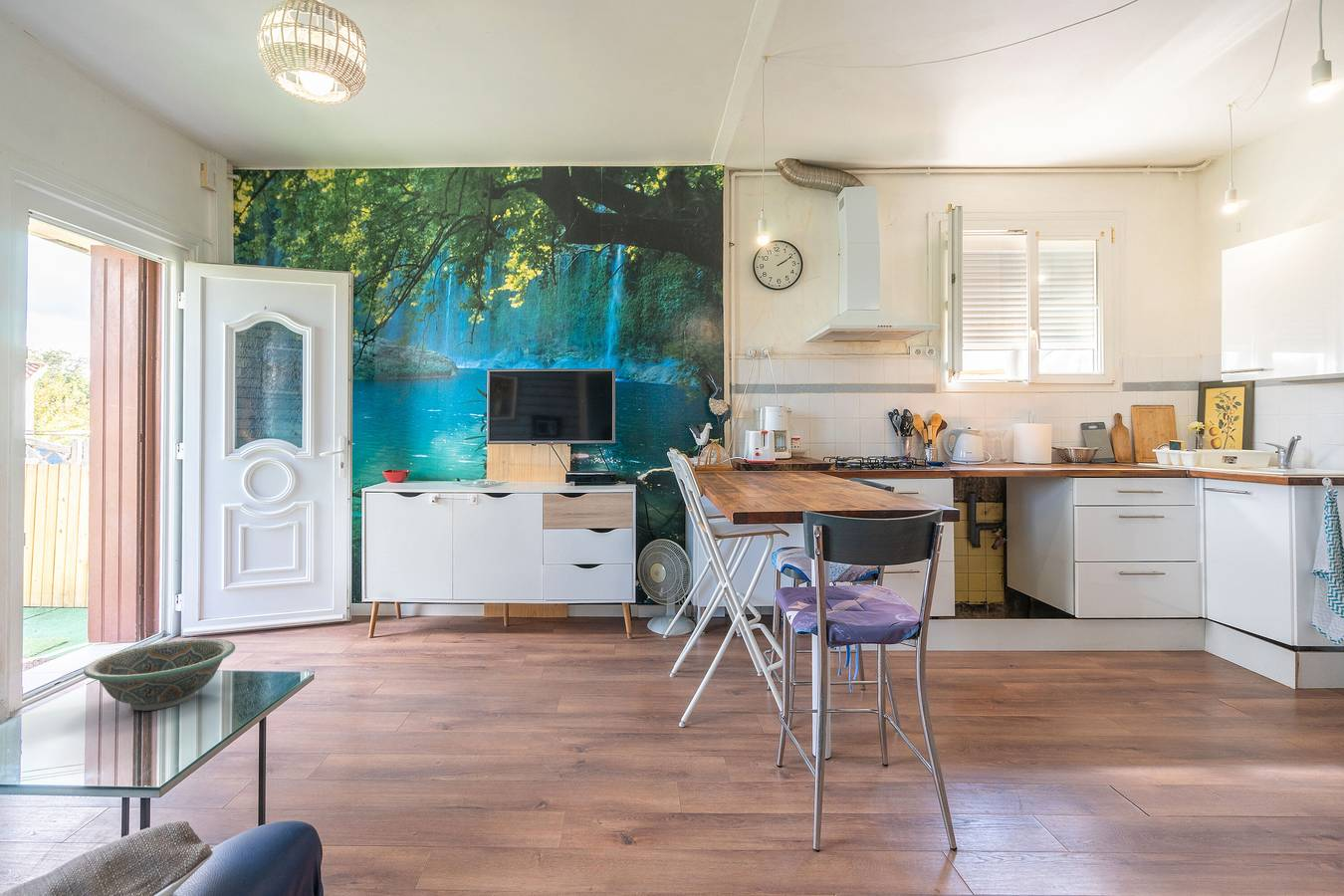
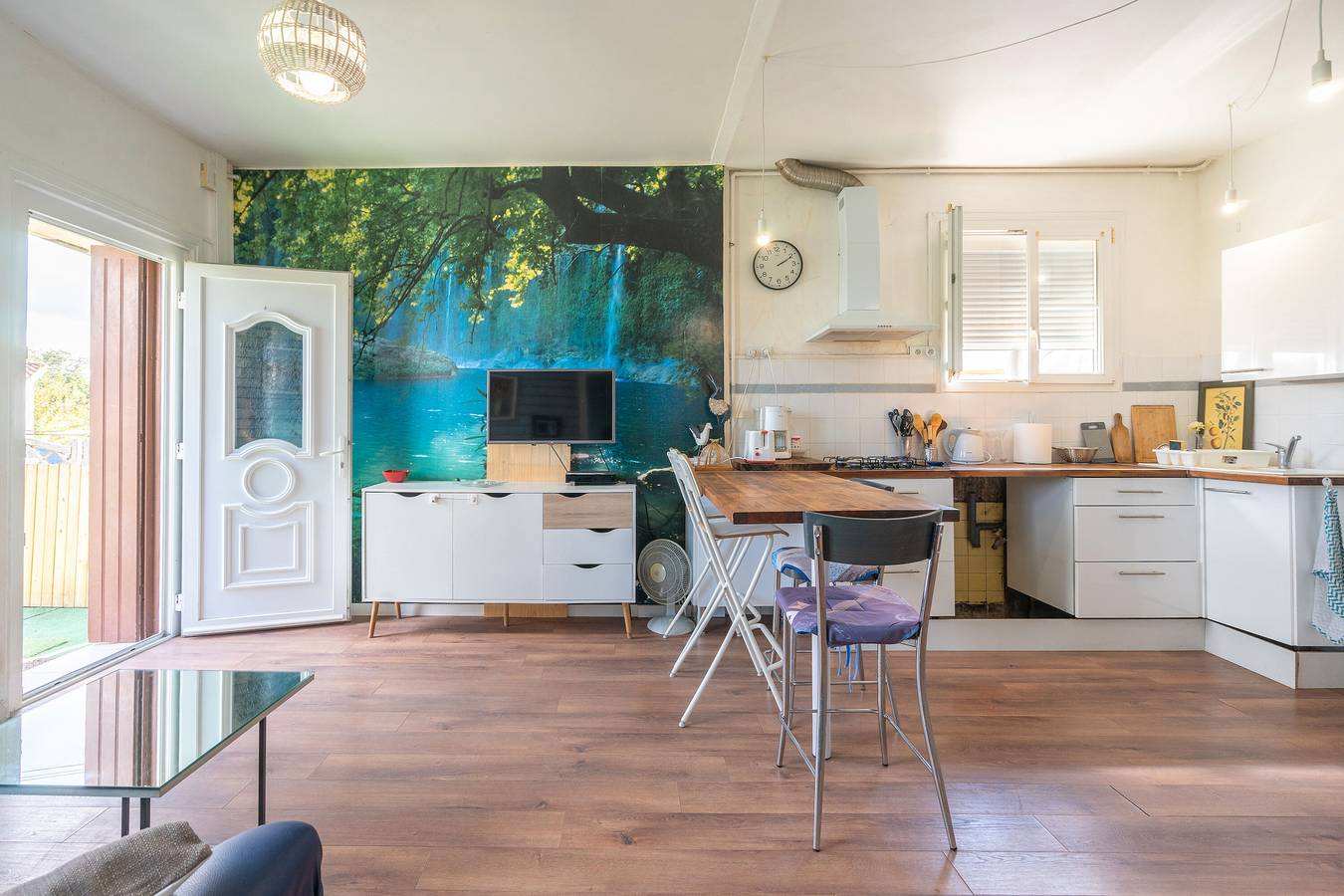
- decorative bowl (163, 678)
